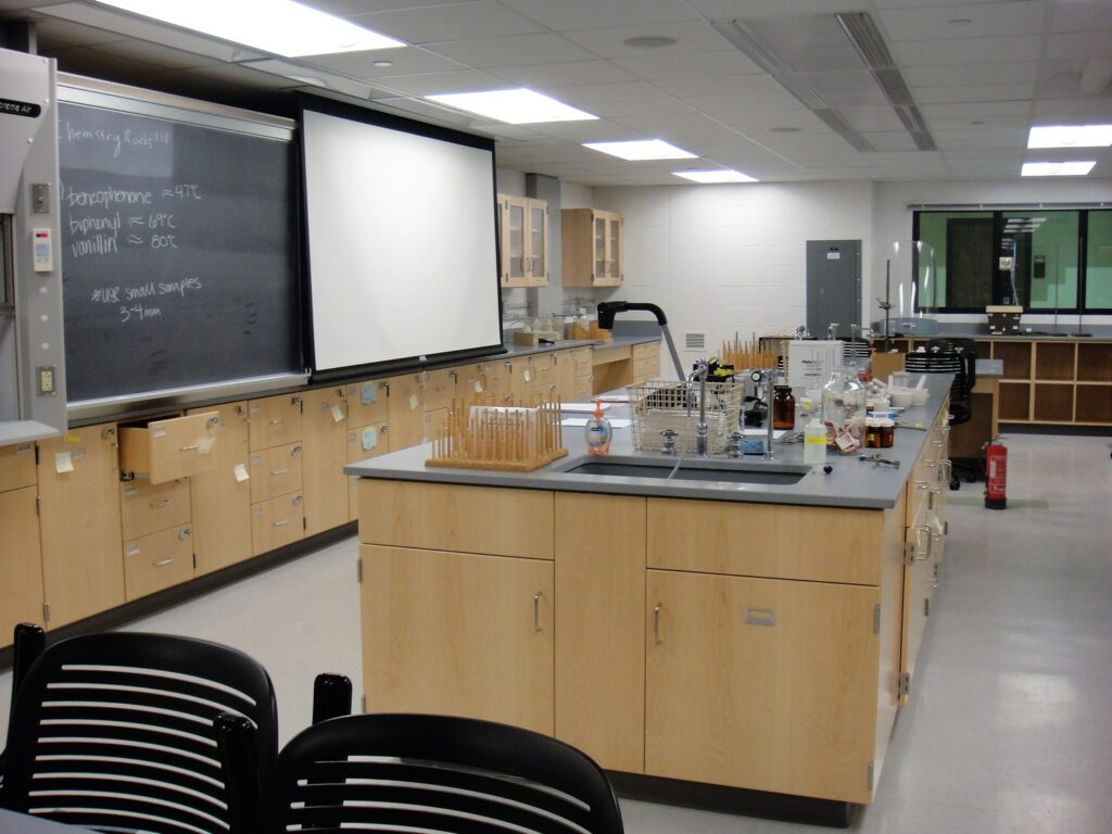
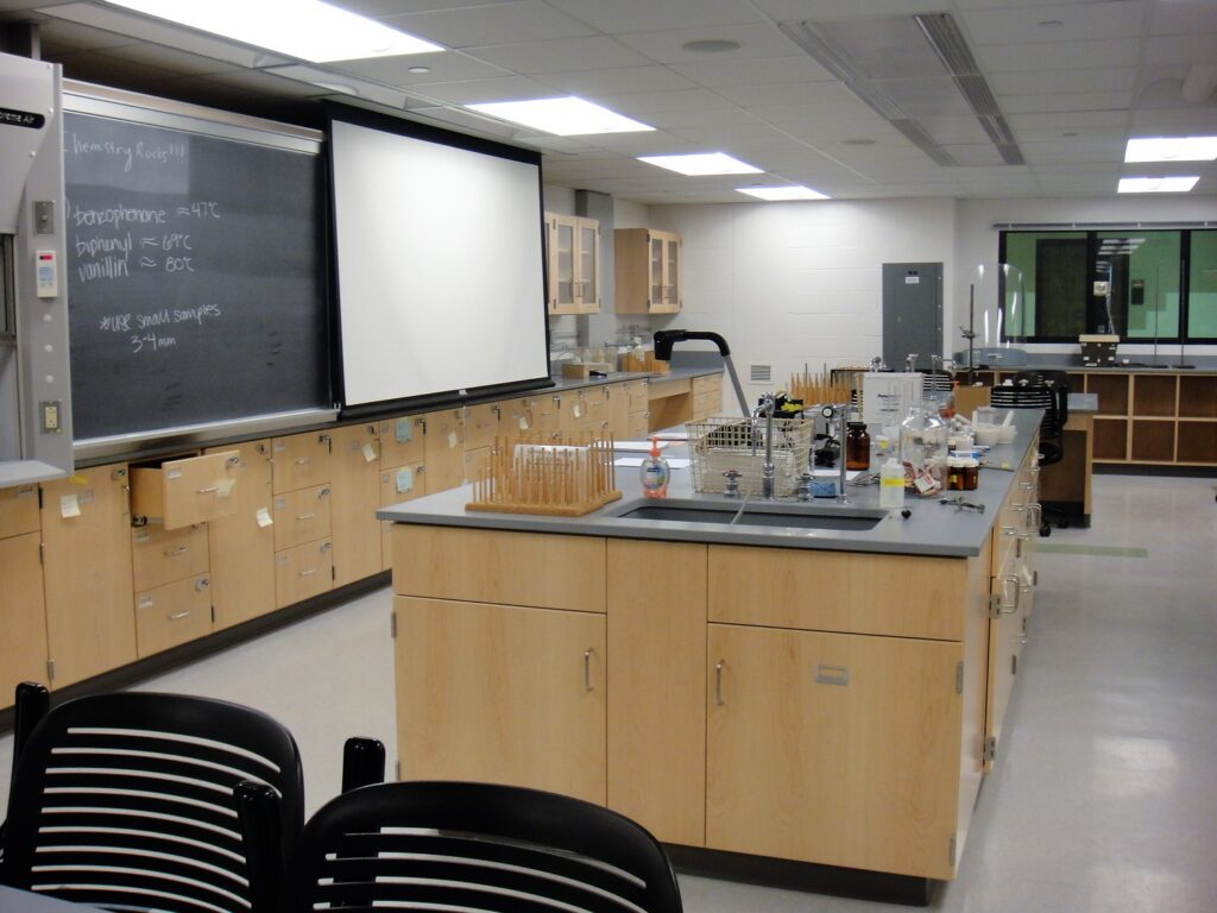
- fire extinguisher (993, 469)
